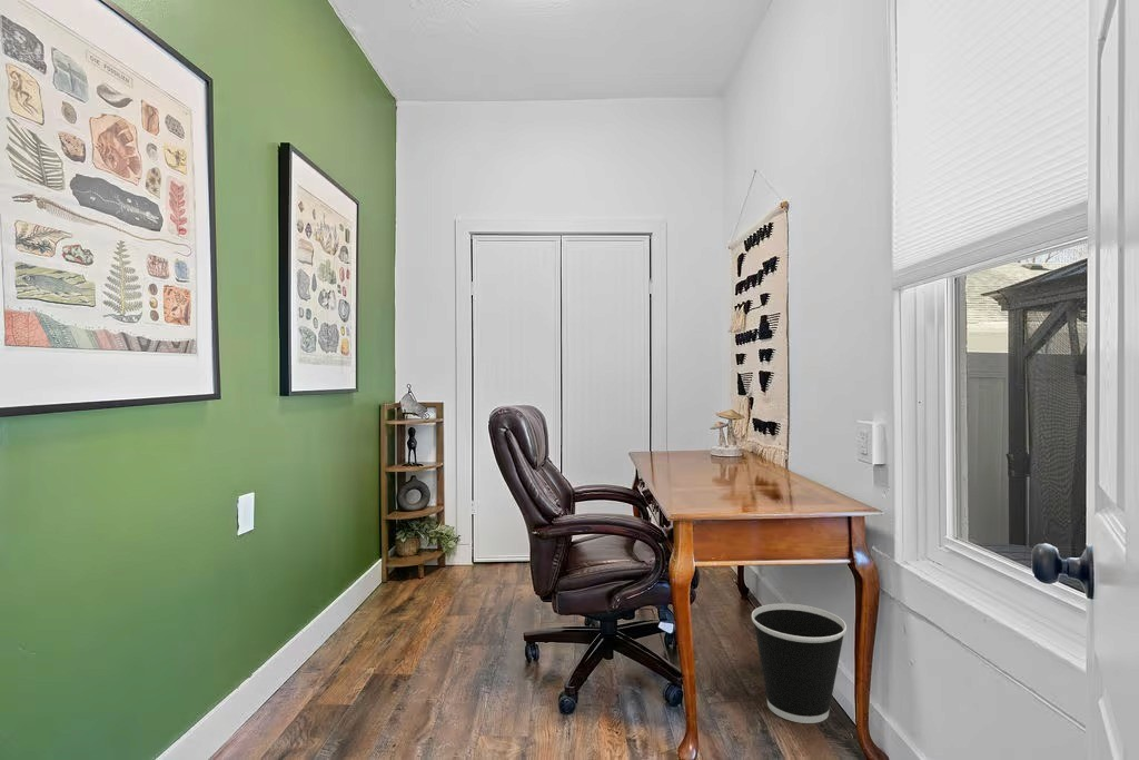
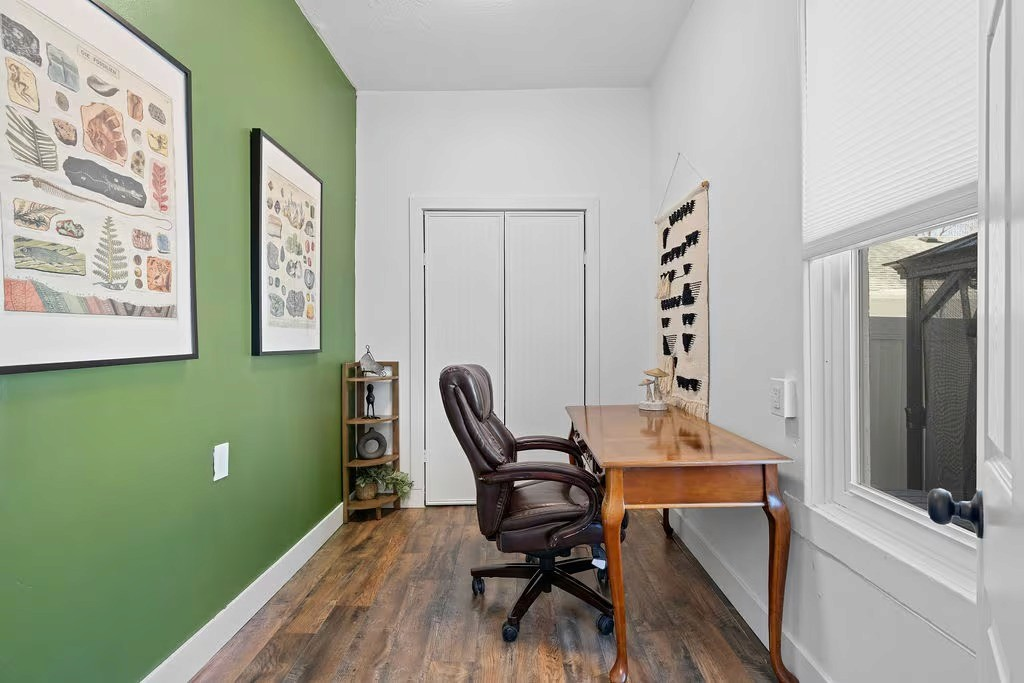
- wastebasket (798, 663)
